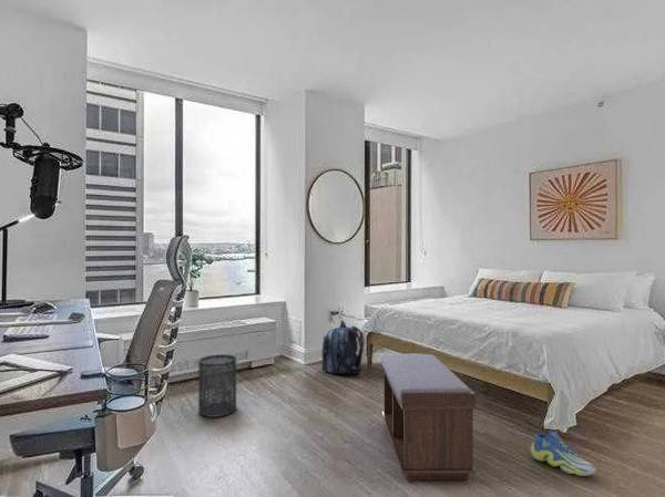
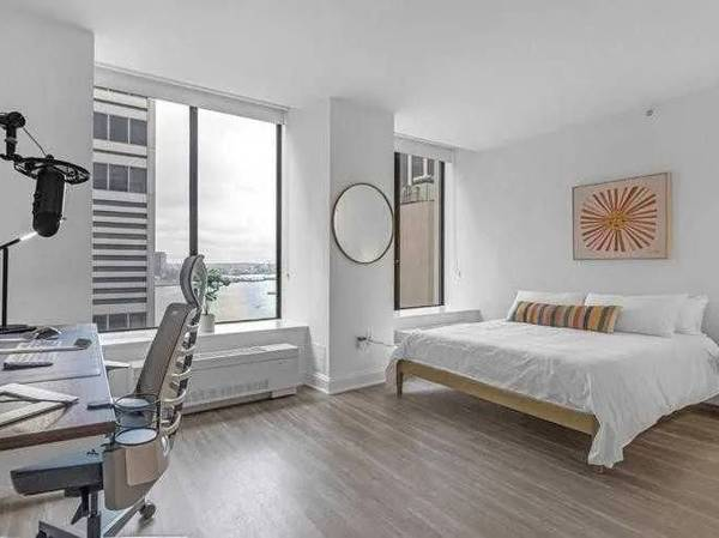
- sneaker (561, 451)
- backpack (342, 344)
- trash can (217, 384)
- bench (420, 407)
